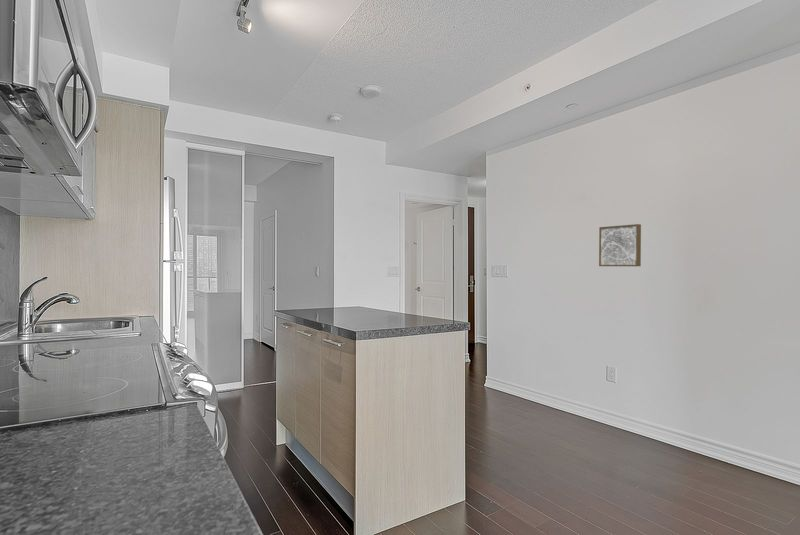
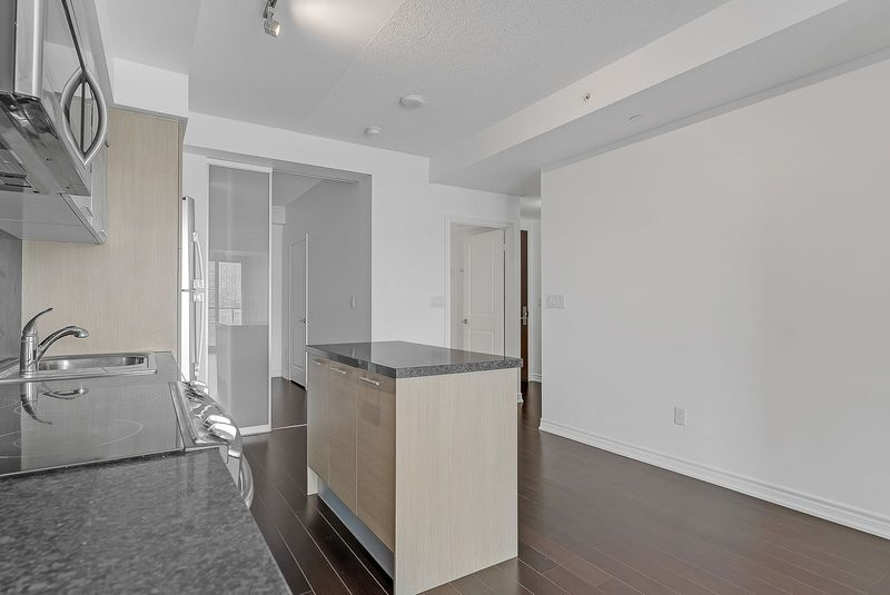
- wall art (619, 246)
